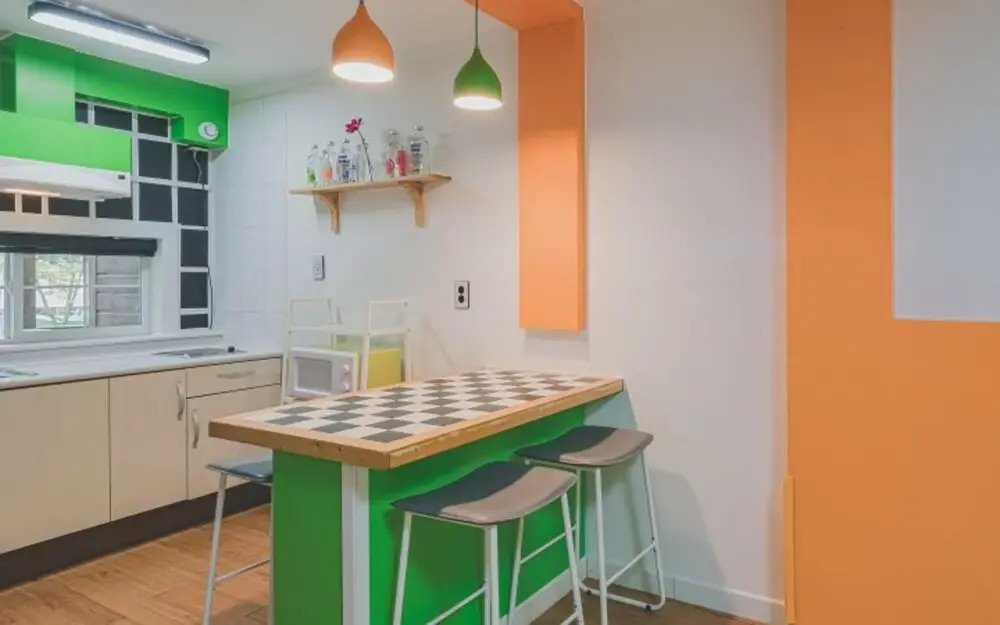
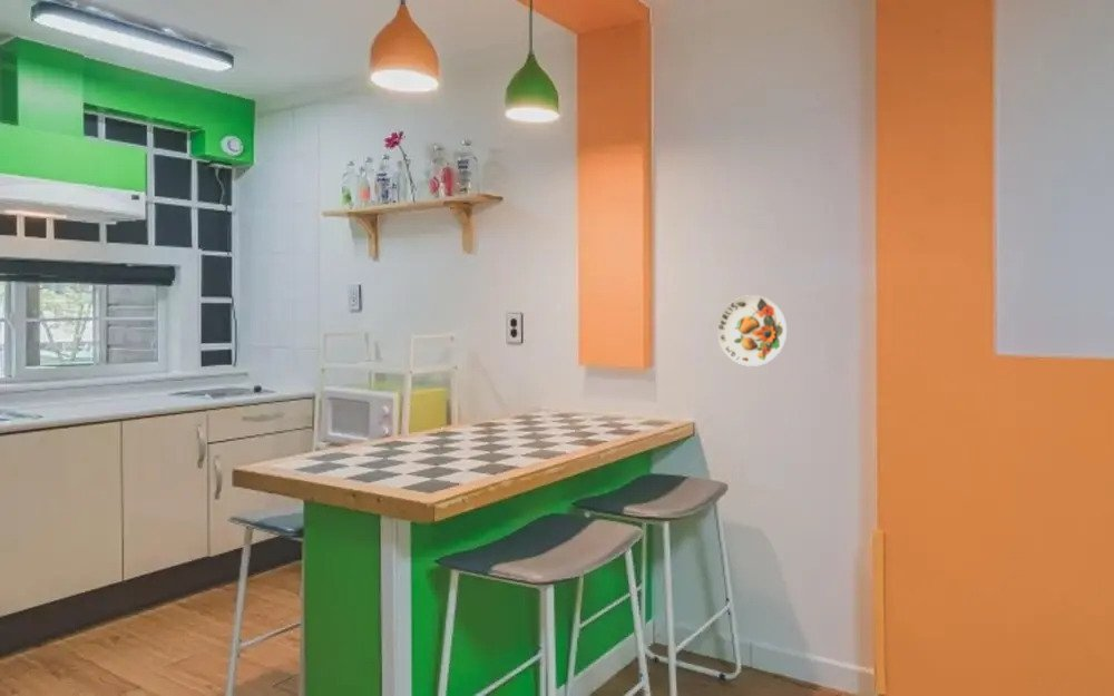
+ decorative plate (751, 330)
